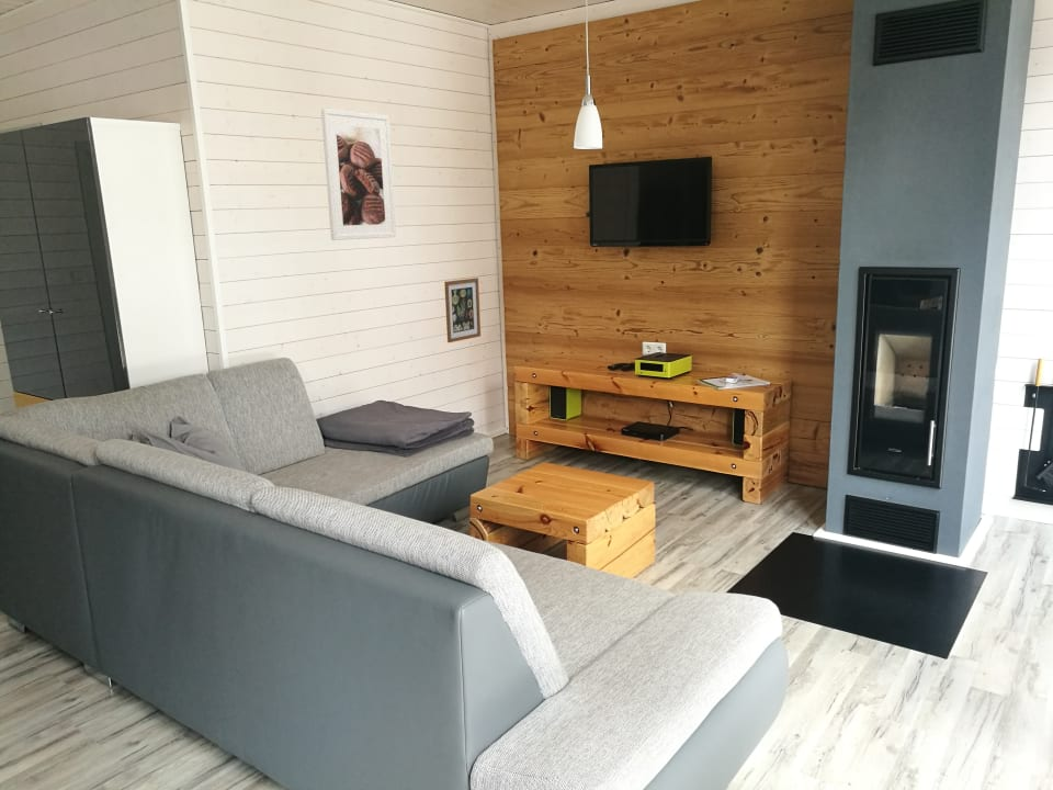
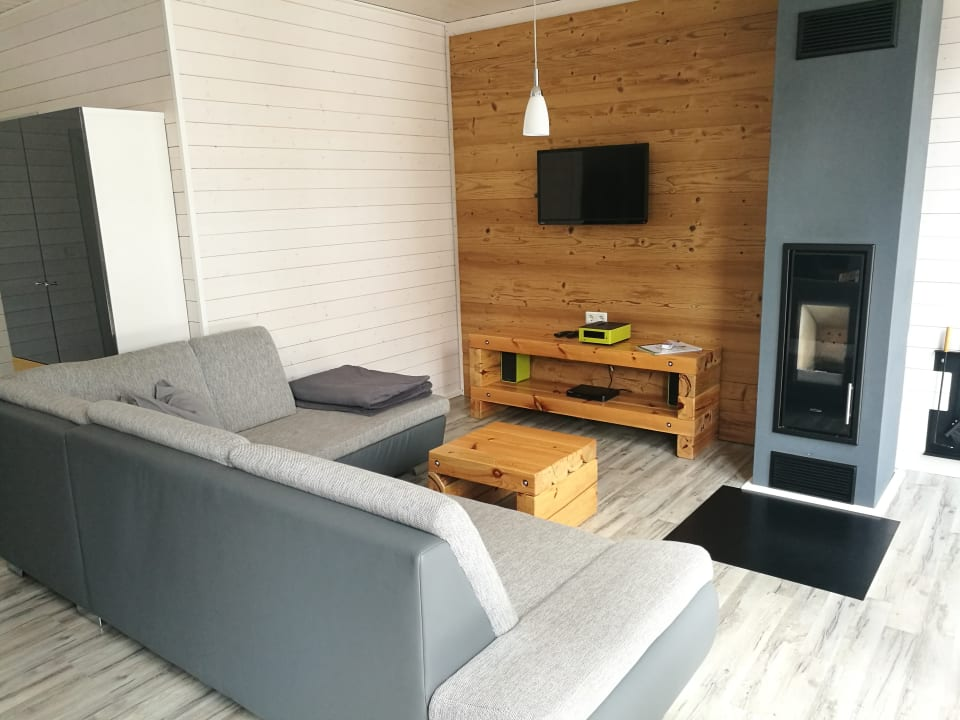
- wall art (463, 309)
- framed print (360, 176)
